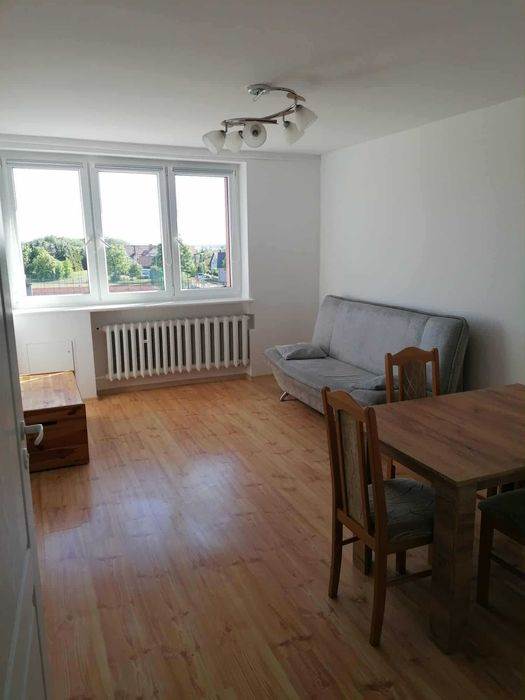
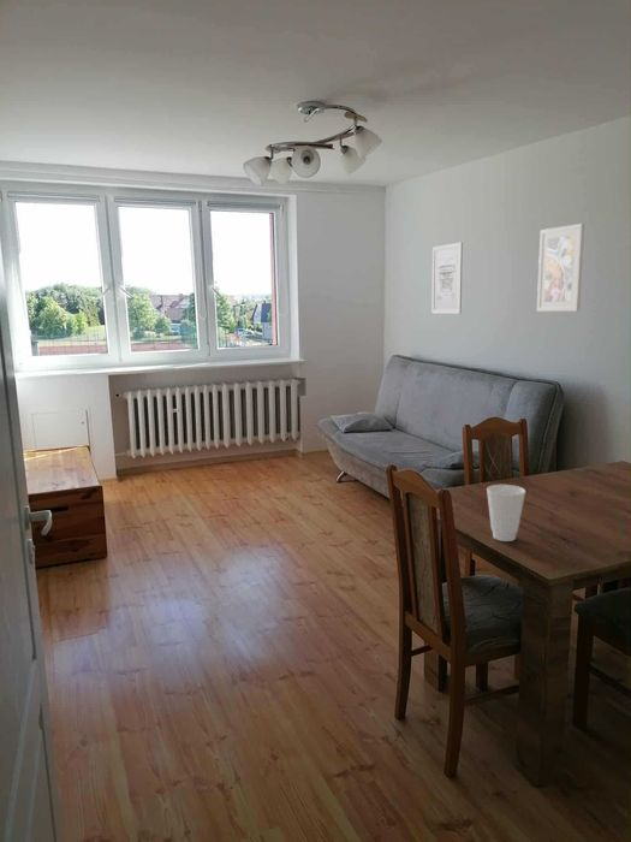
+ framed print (559, 269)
+ wall art (446, 279)
+ cup (505, 514)
